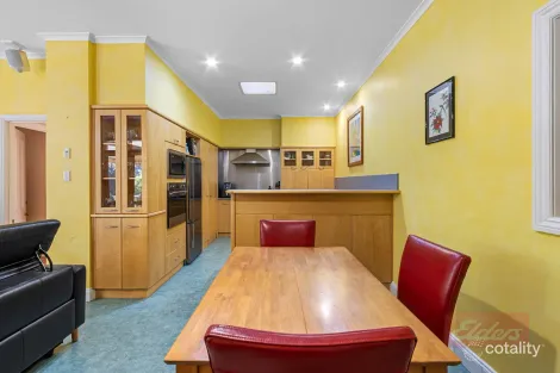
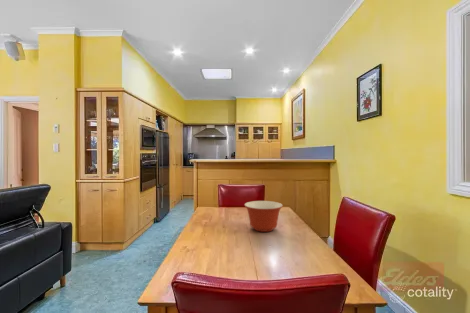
+ mixing bowl (263, 216)
